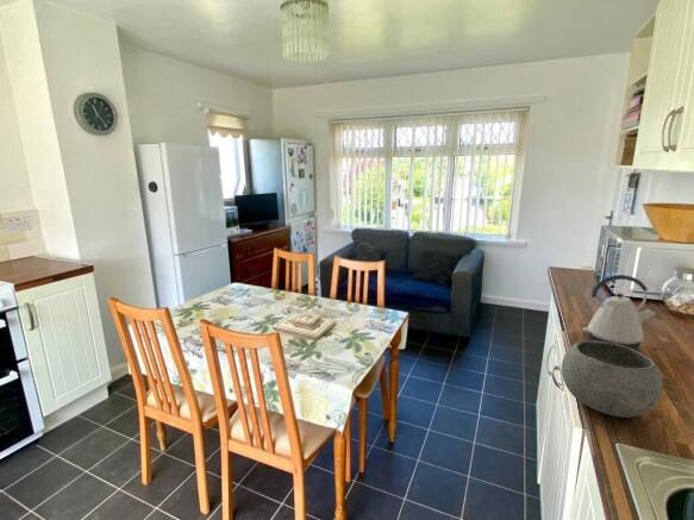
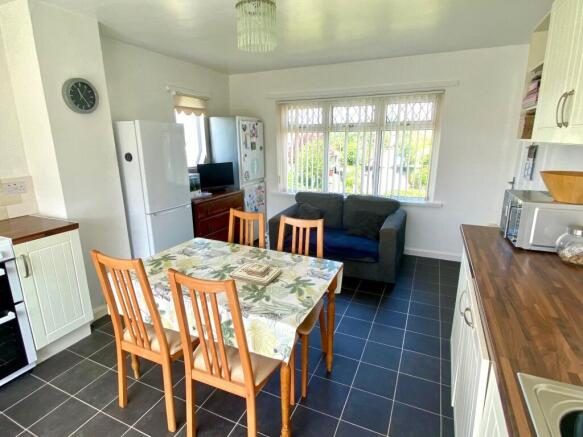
- kettle (619, 309)
- bowl (607, 378)
